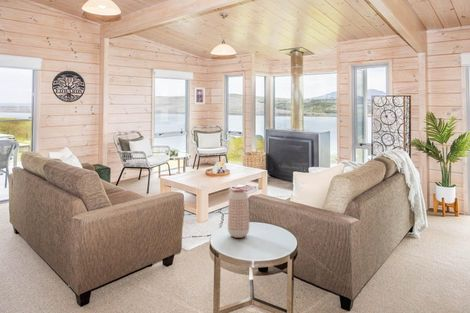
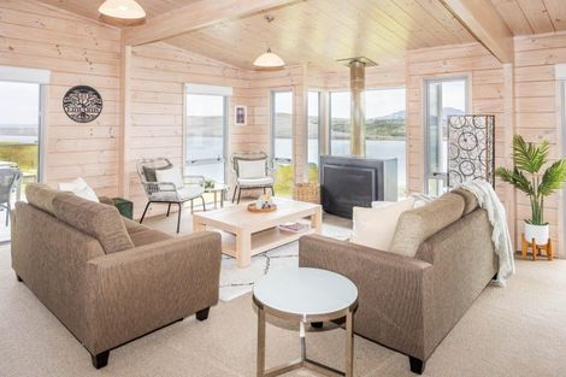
- planter (238, 213)
